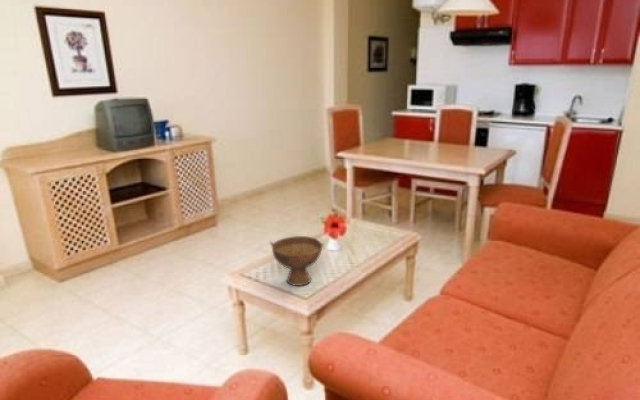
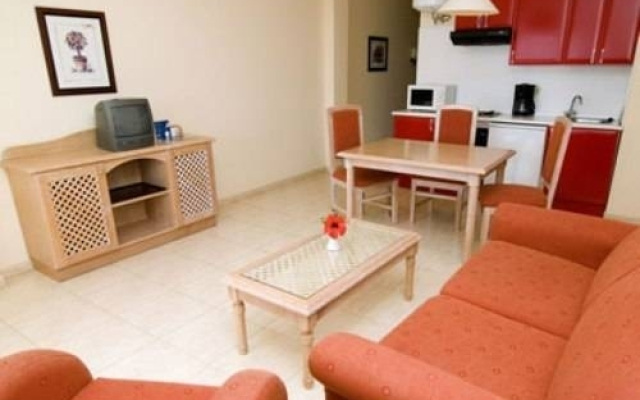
- bowl (297, 261)
